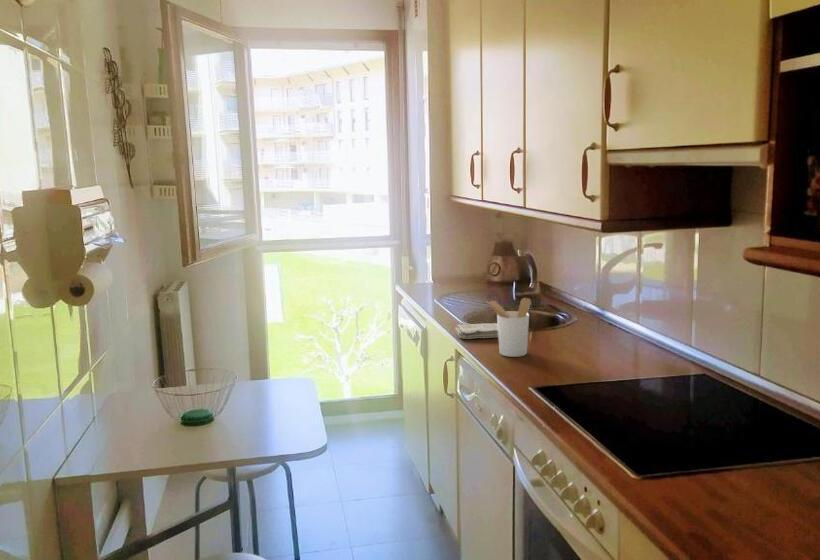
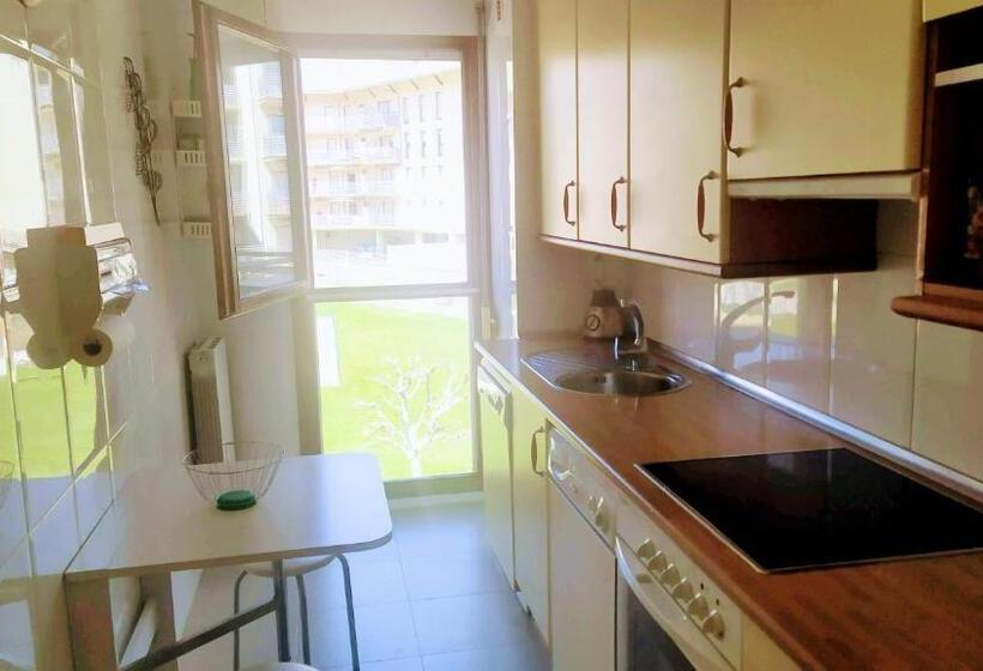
- washcloth (482, 330)
- utensil holder (507, 325)
